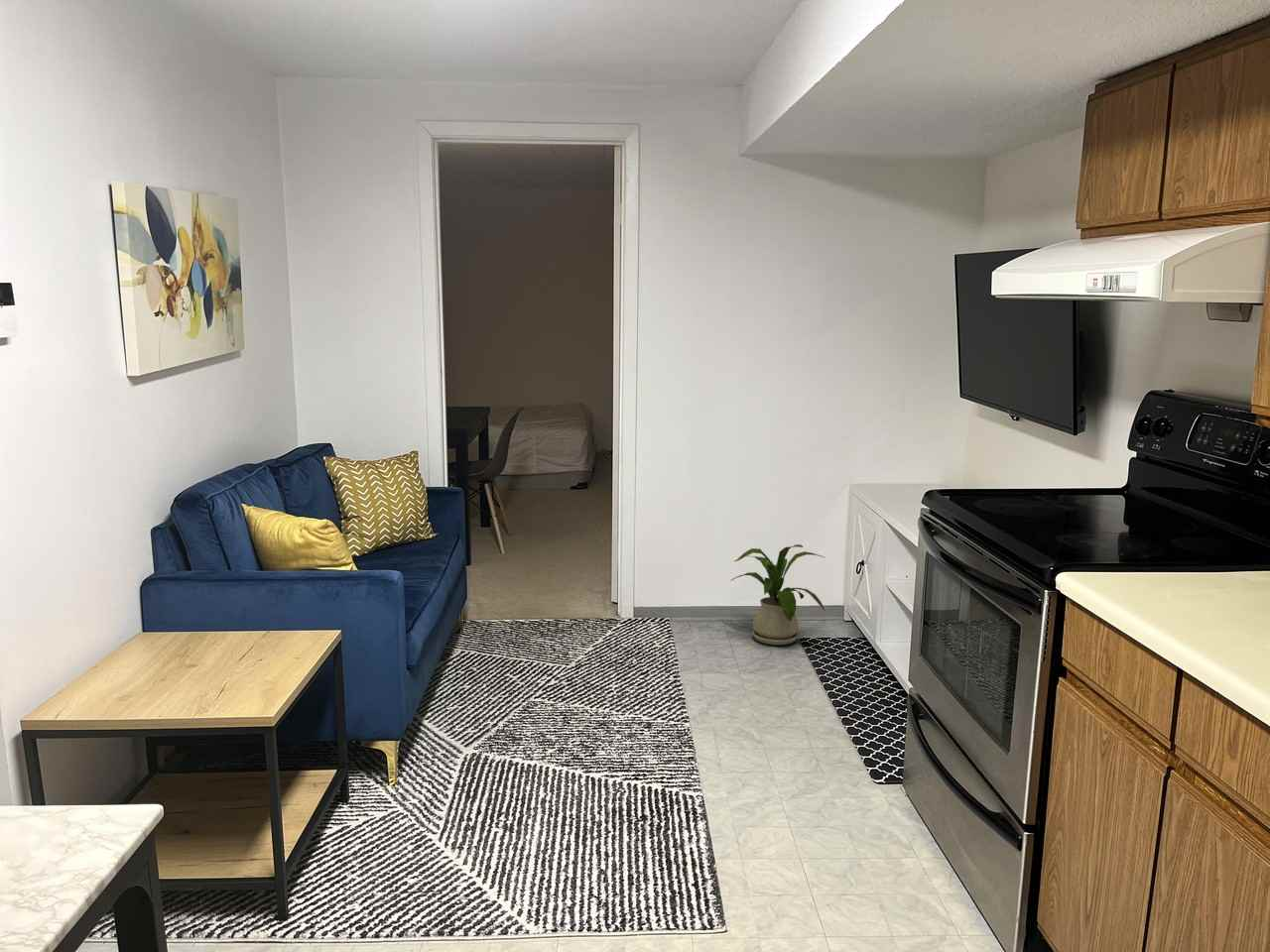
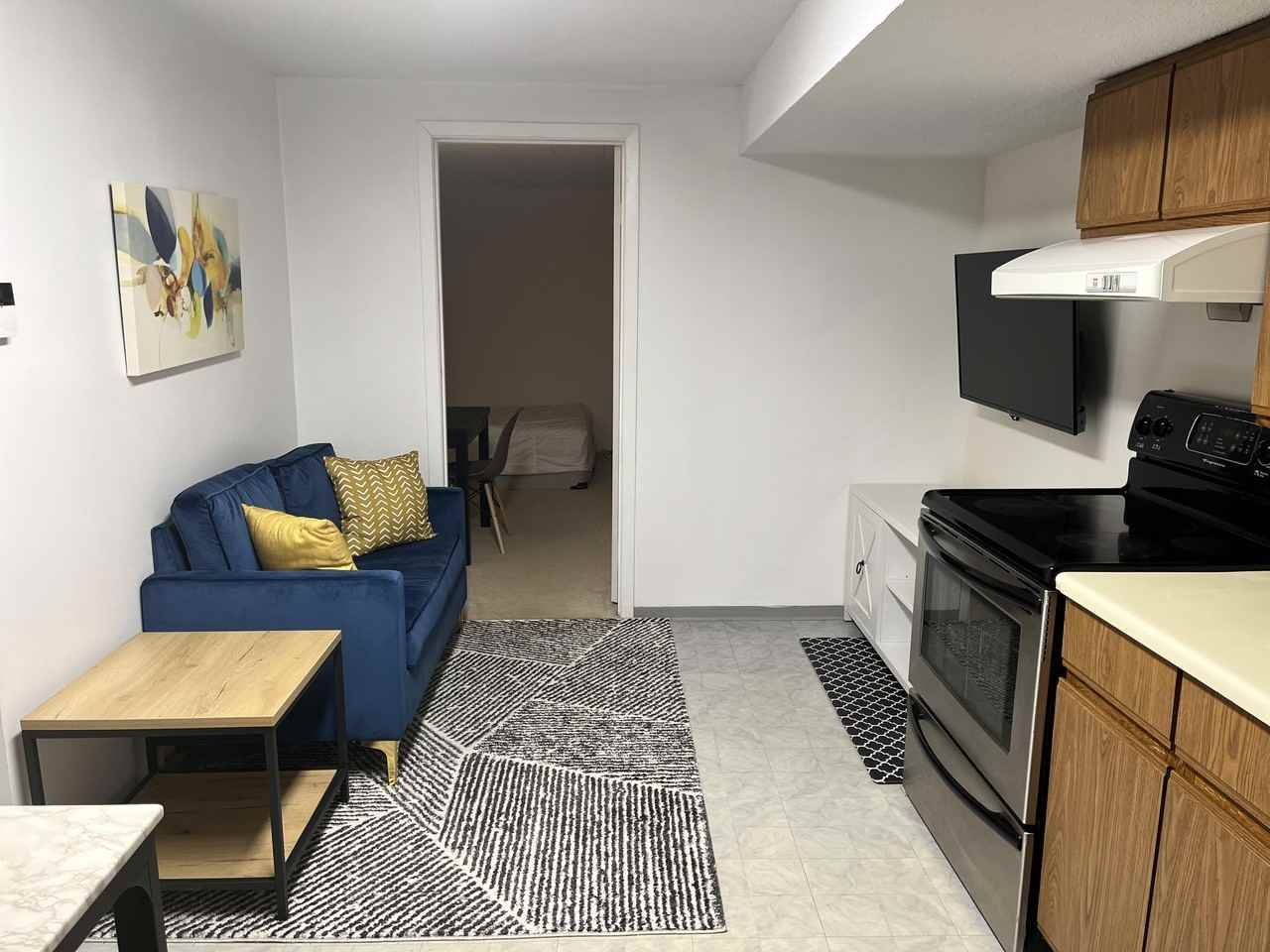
- house plant (777, 585)
